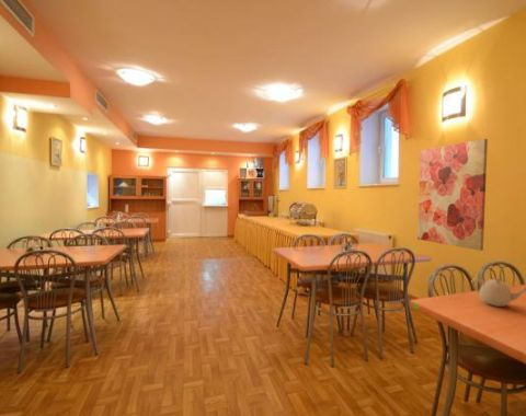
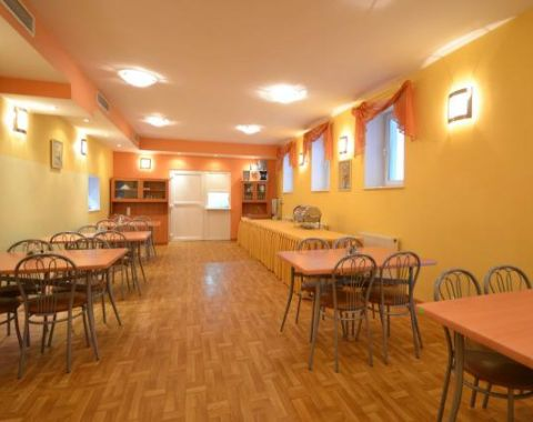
- wall art (448, 195)
- teapot (499, 290)
